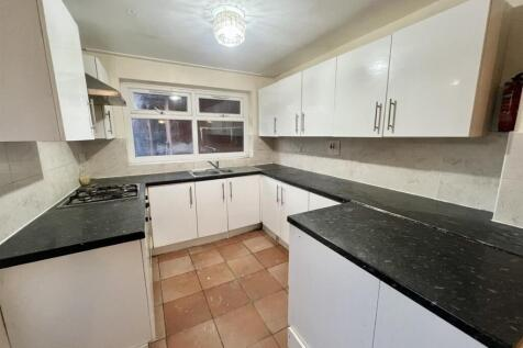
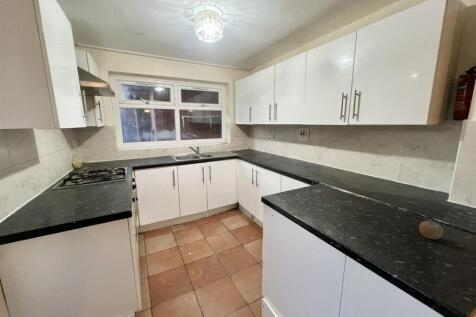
+ fruit (430, 228)
